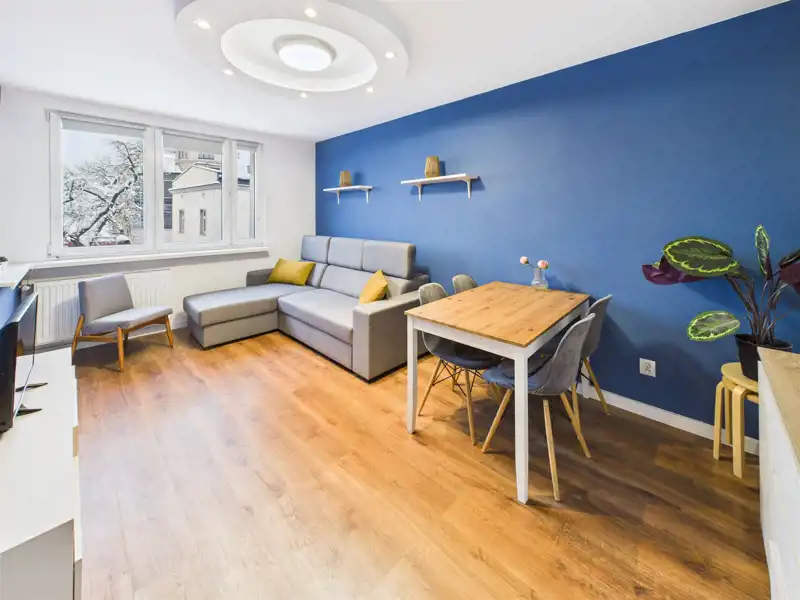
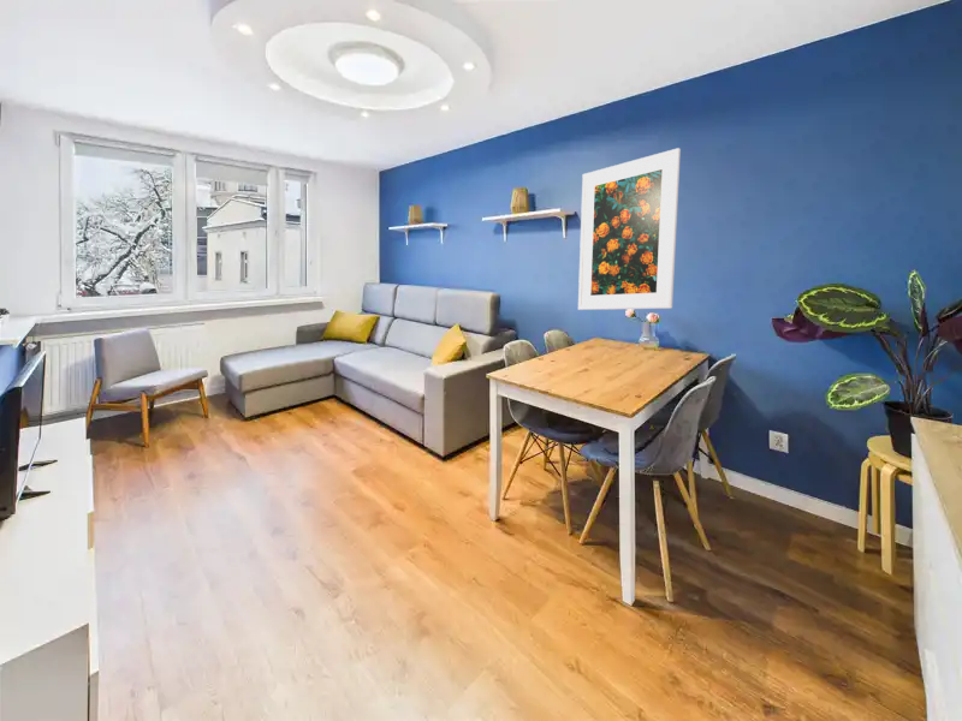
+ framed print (624, 237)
